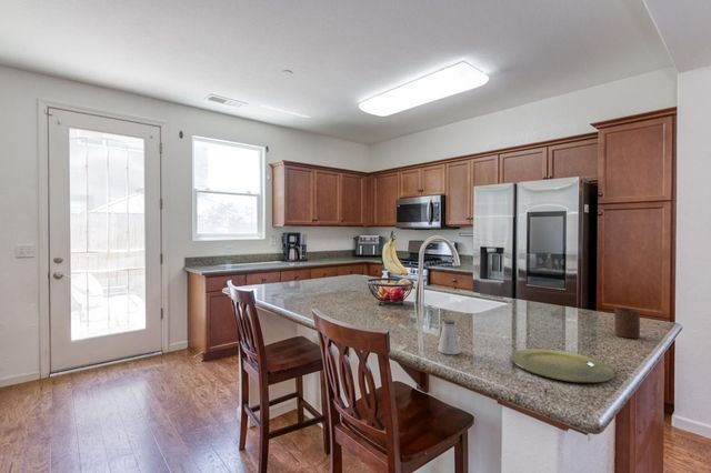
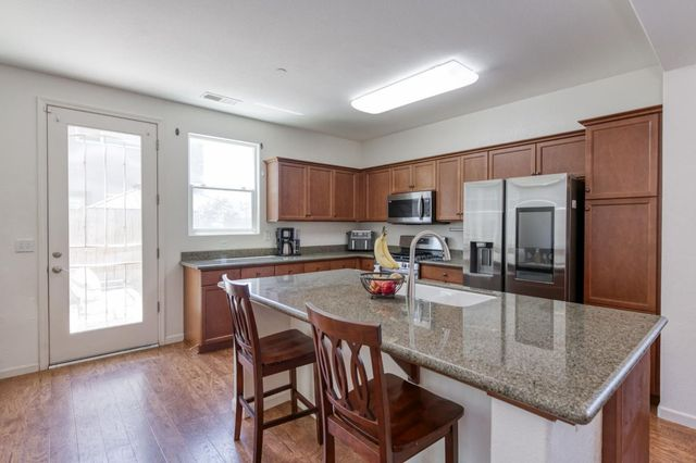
- saltshaker (449, 335)
- plate (559, 364)
- cup (624, 321)
